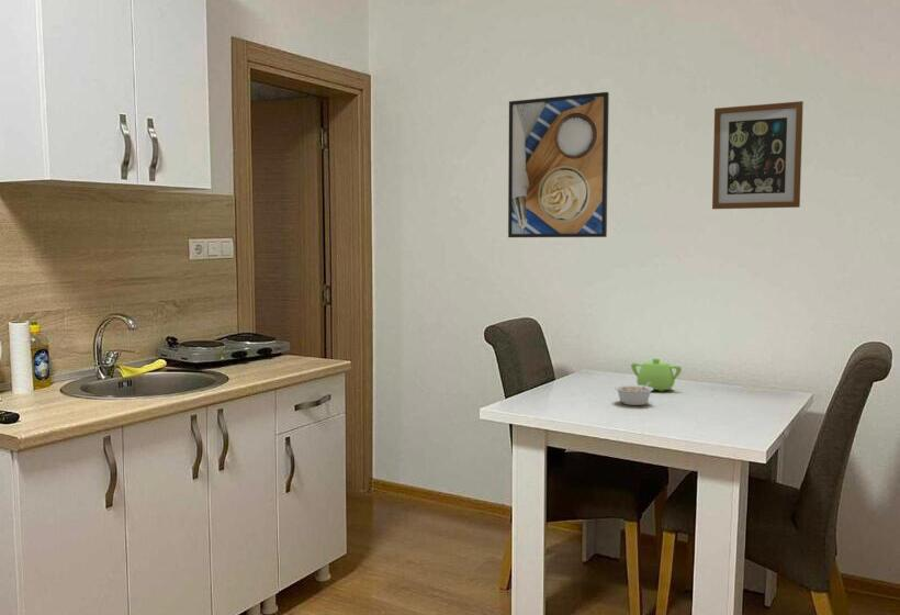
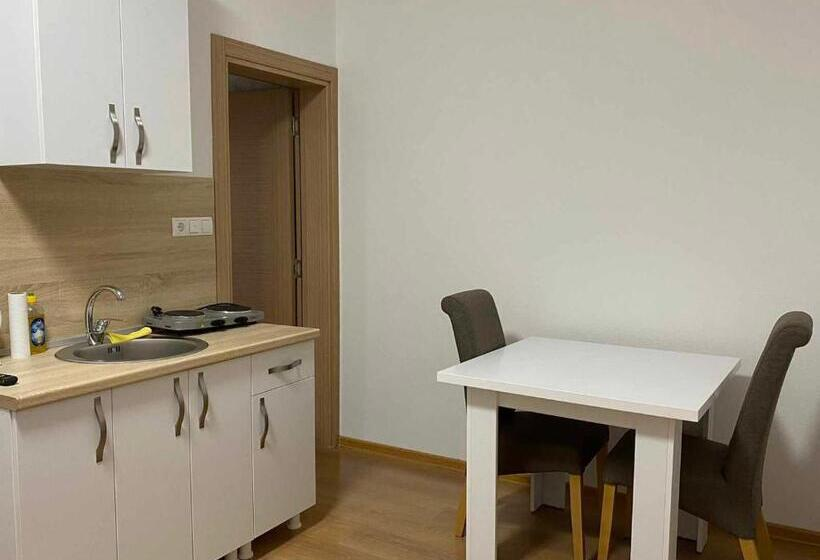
- wall art (756, 156)
- teapot (656, 372)
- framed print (556, 167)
- legume (633, 393)
